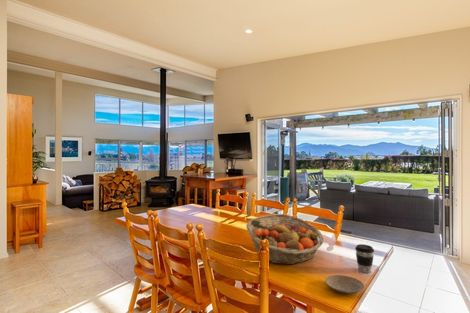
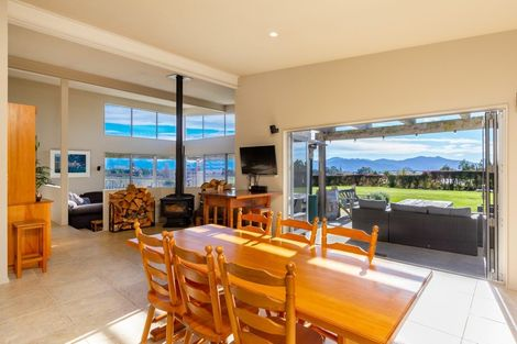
- coffee cup (364, 258)
- plate (344, 285)
- fruit basket (284, 237)
